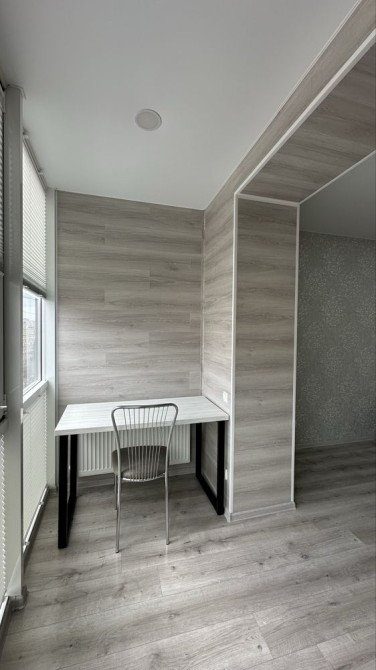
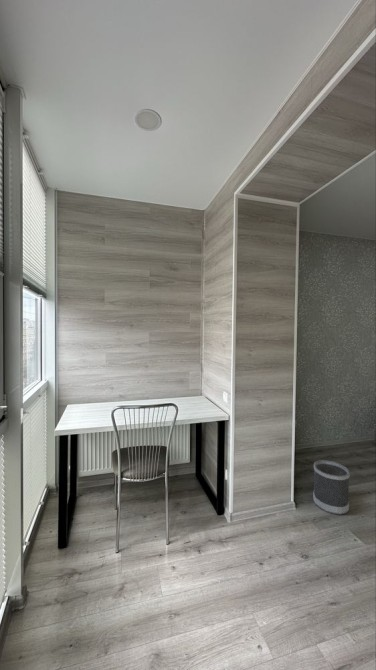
+ wastebasket (330, 485)
